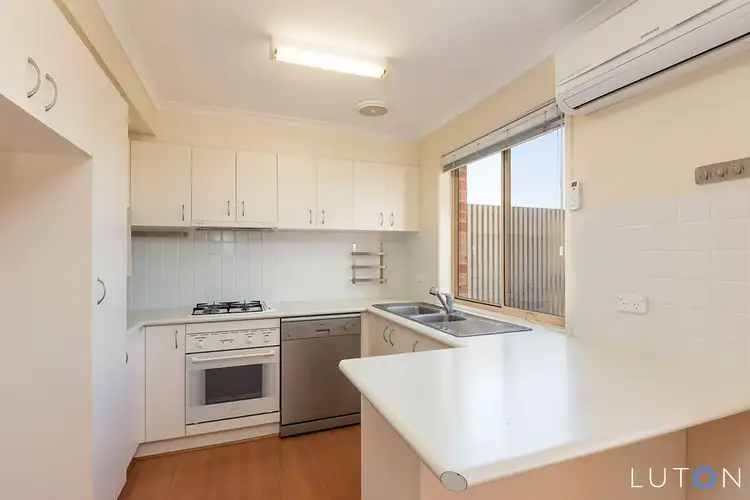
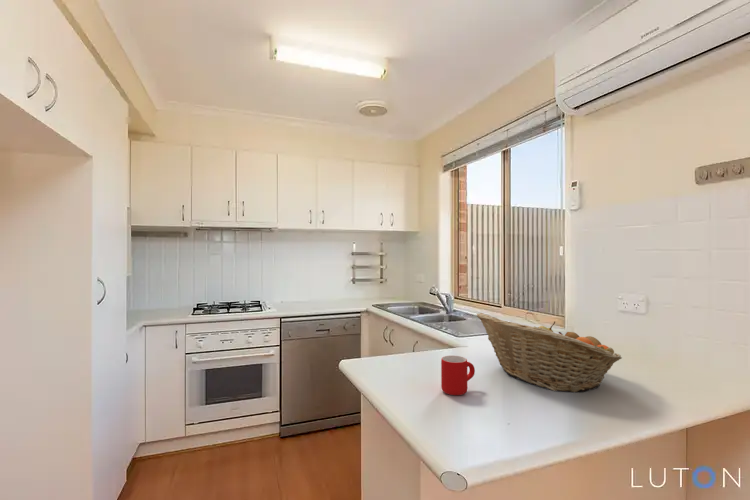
+ mug (459, 374)
+ fruit basket (541, 345)
